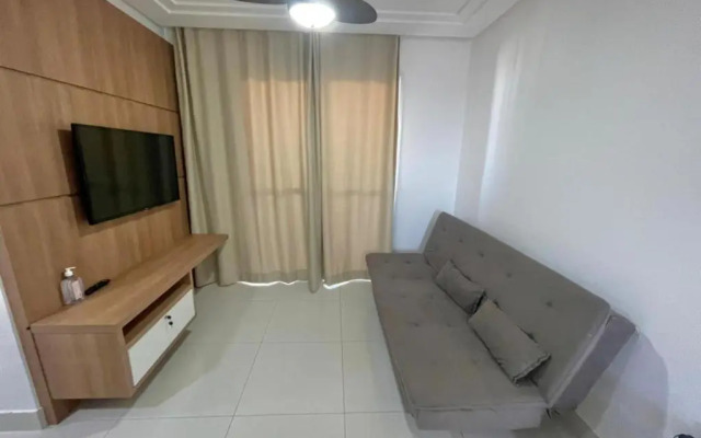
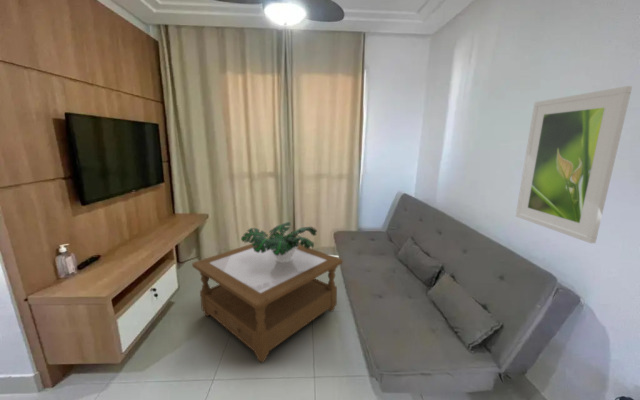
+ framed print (561, 165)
+ potted plant (278, 245)
+ coffee table (269, 287)
